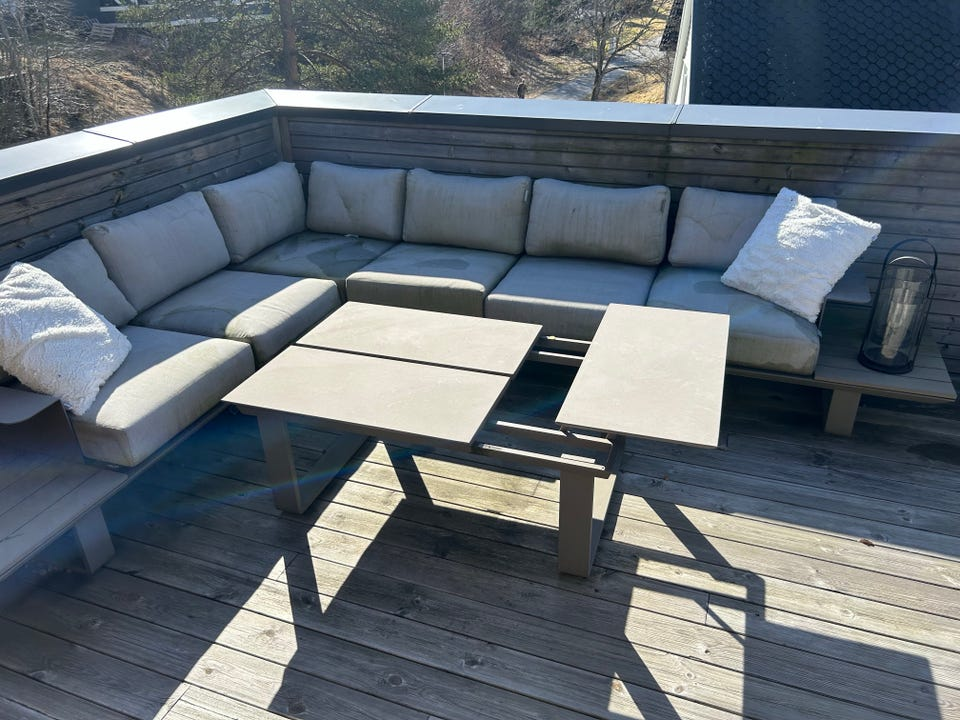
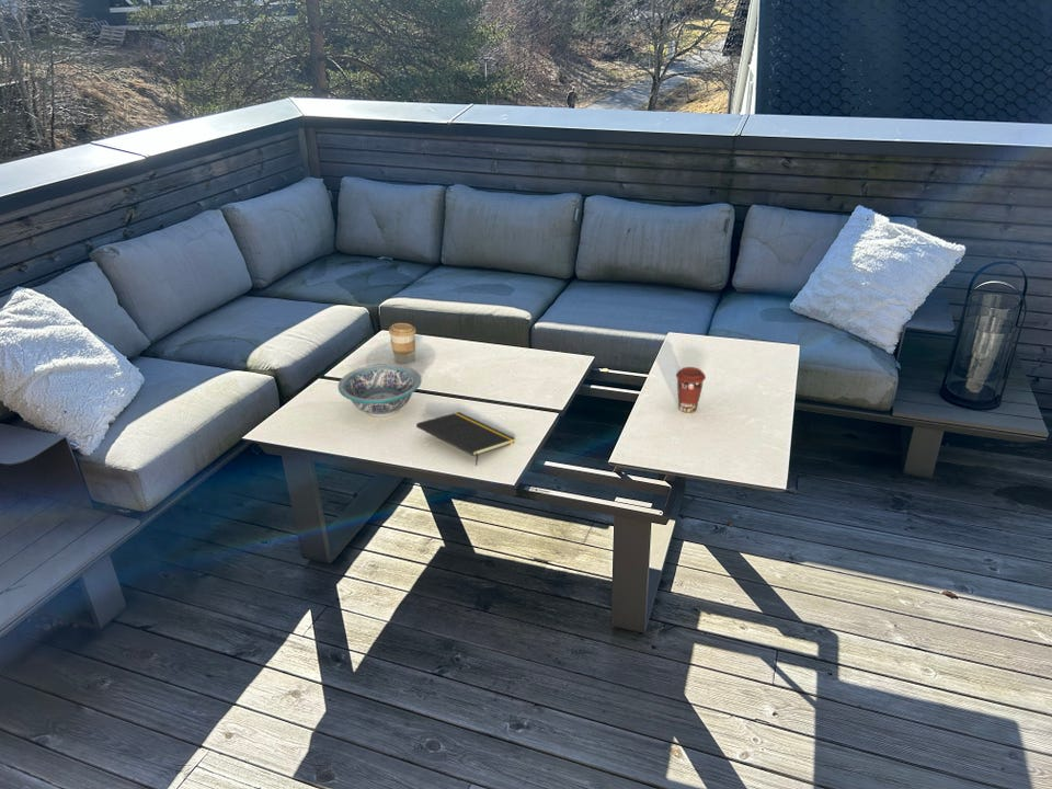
+ coffee cup (689, 390)
+ notepad (466, 433)
+ bowl (381, 395)
+ coffee cup (403, 342)
